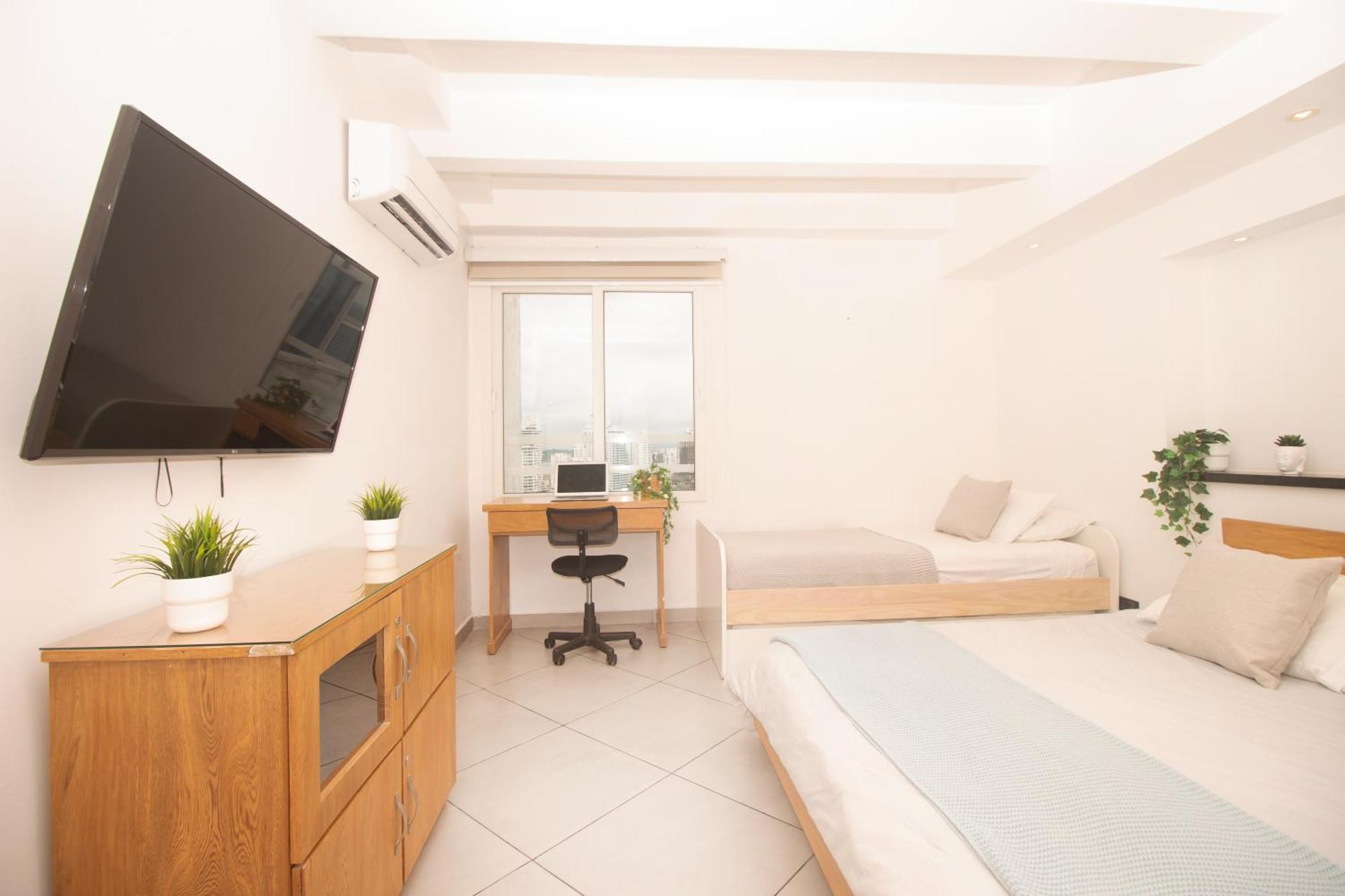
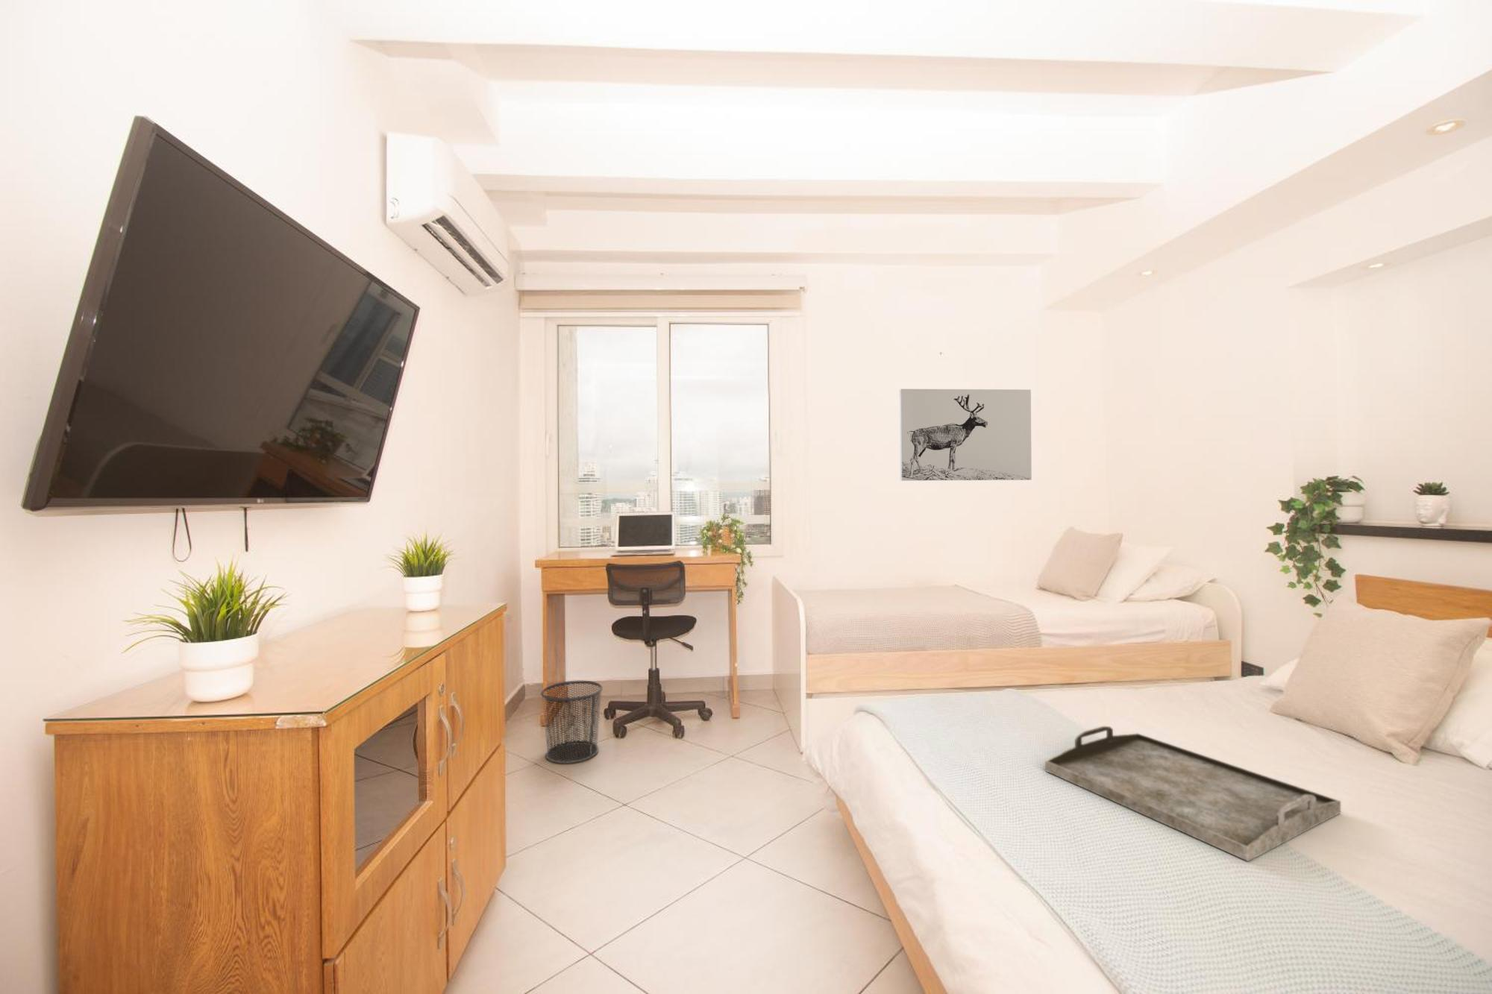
+ serving tray (1181, 774)
+ wall art (965, 435)
+ waste bin (572, 720)
